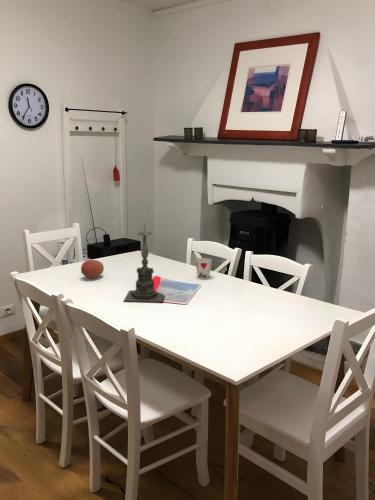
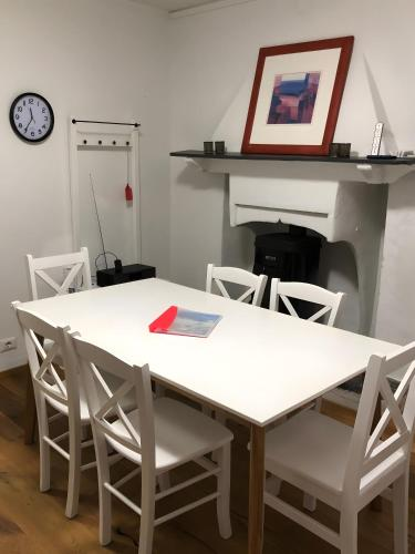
- candle holder (145, 259)
- fruit (92, 268)
- cup (203, 268)
